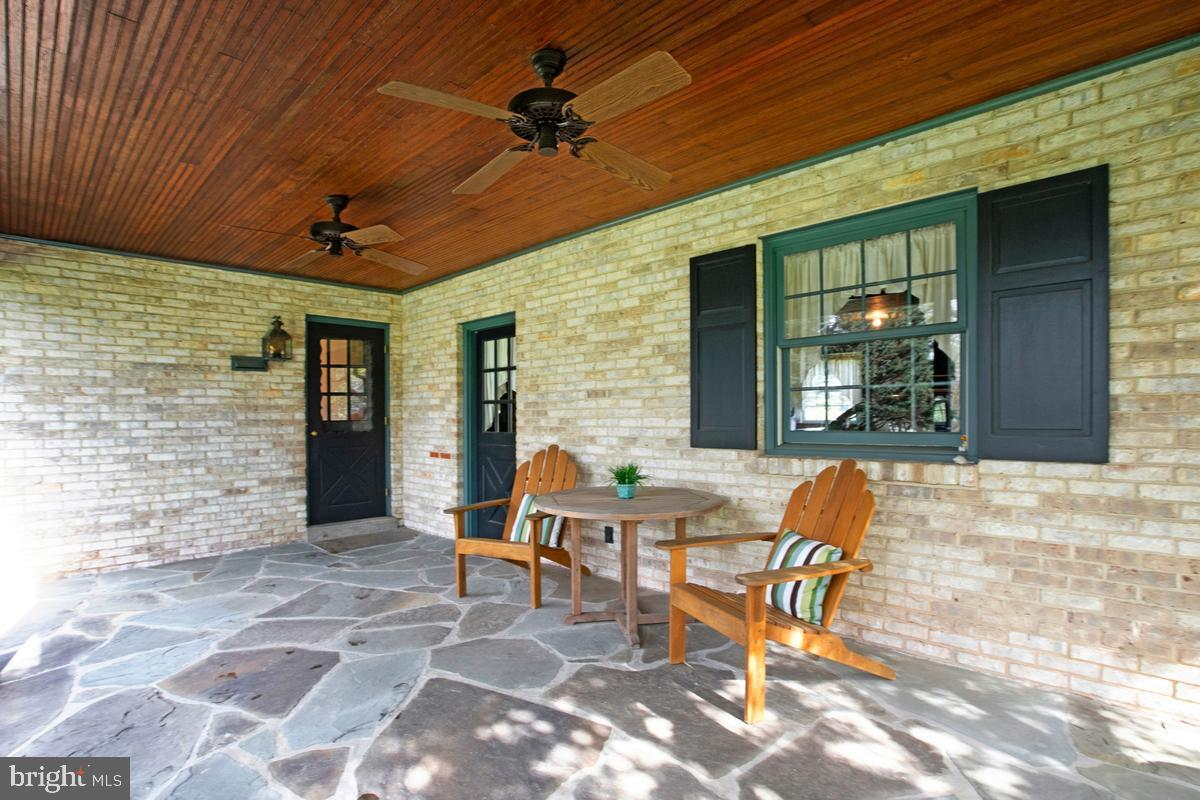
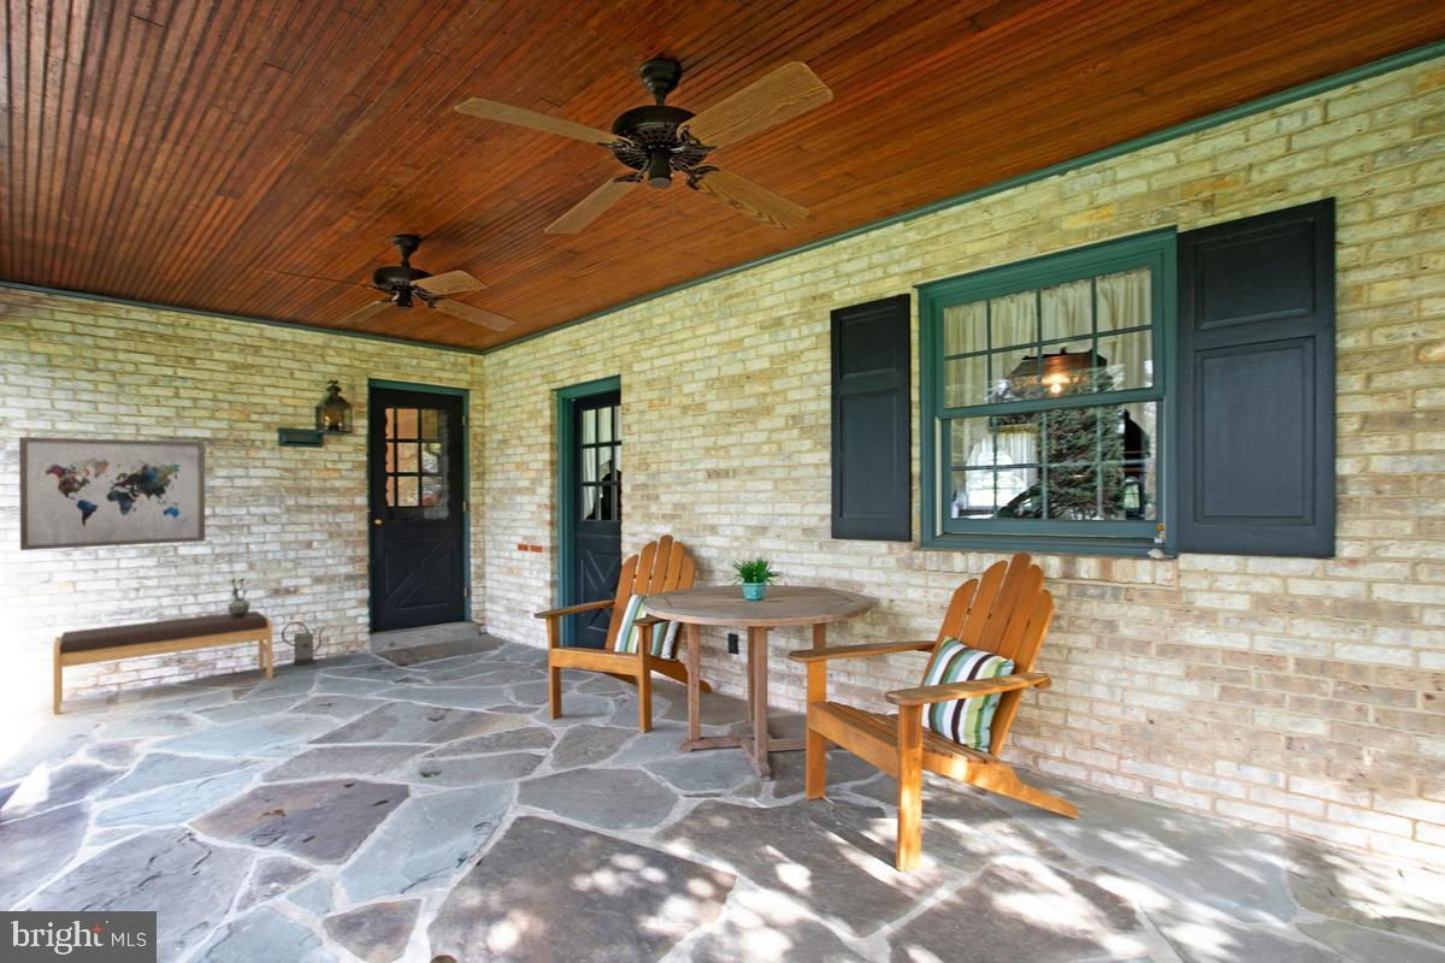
+ wall art (118, 492)
+ bench (167, 652)
+ watering can (303, 642)
+ potted plant (237, 596)
